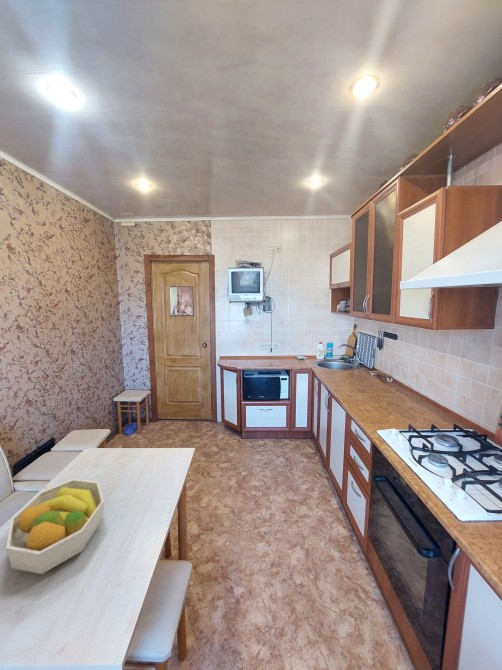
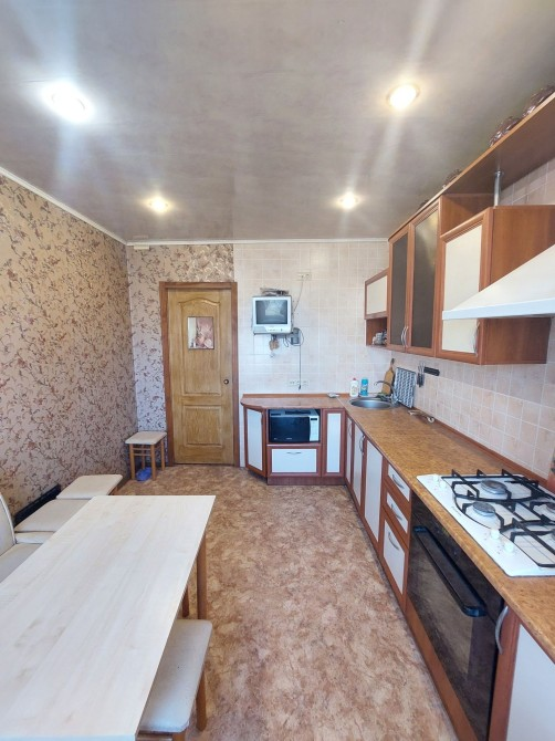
- fruit bowl (60, 516)
